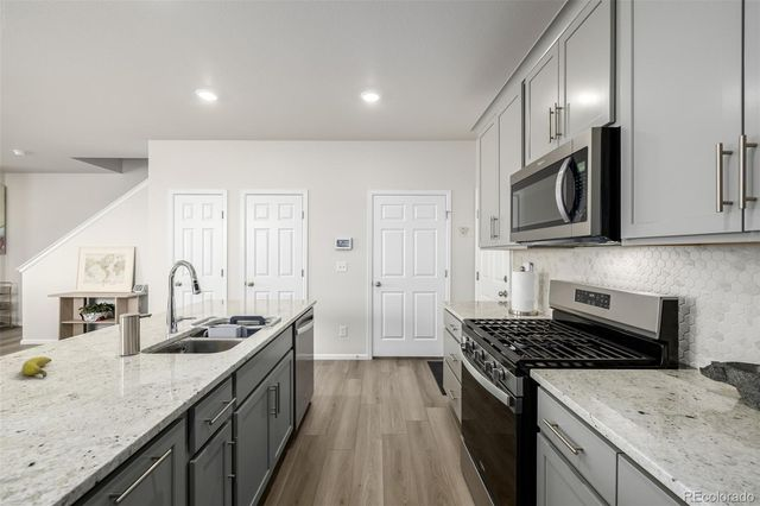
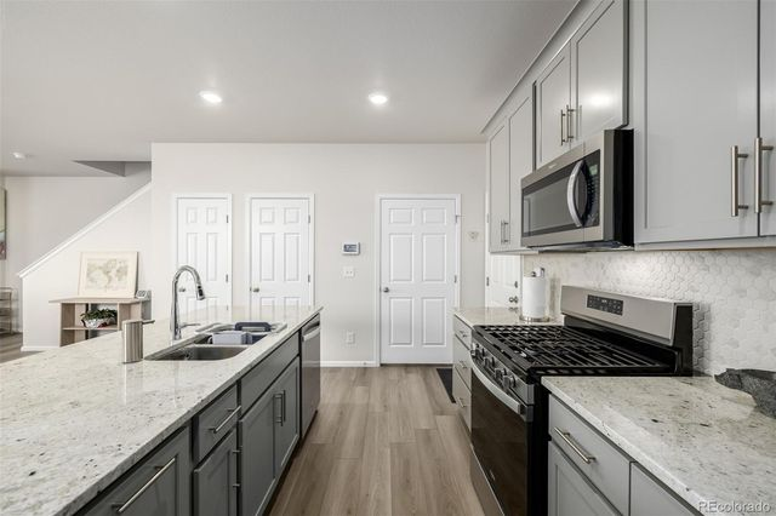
- banana (37, 366)
